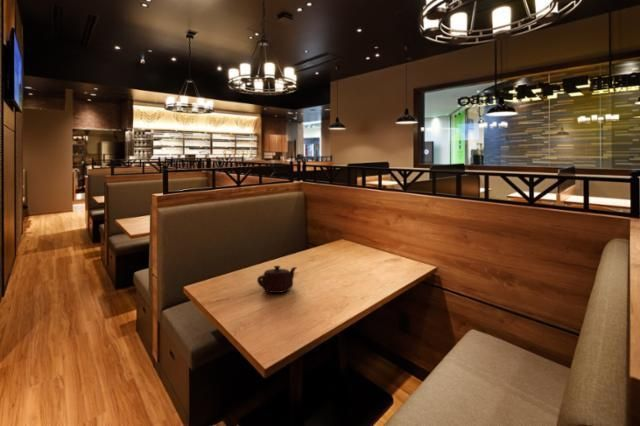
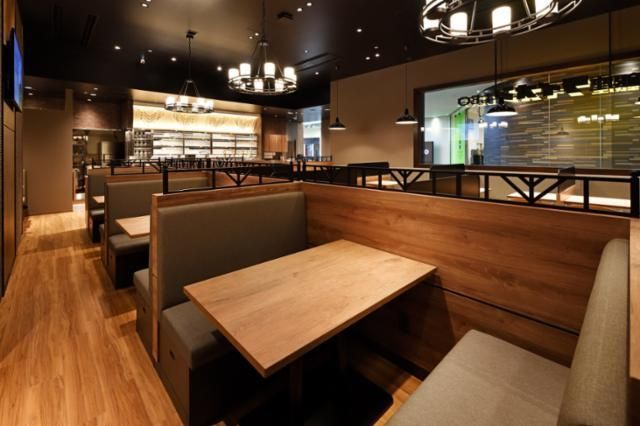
- teapot (278, 277)
